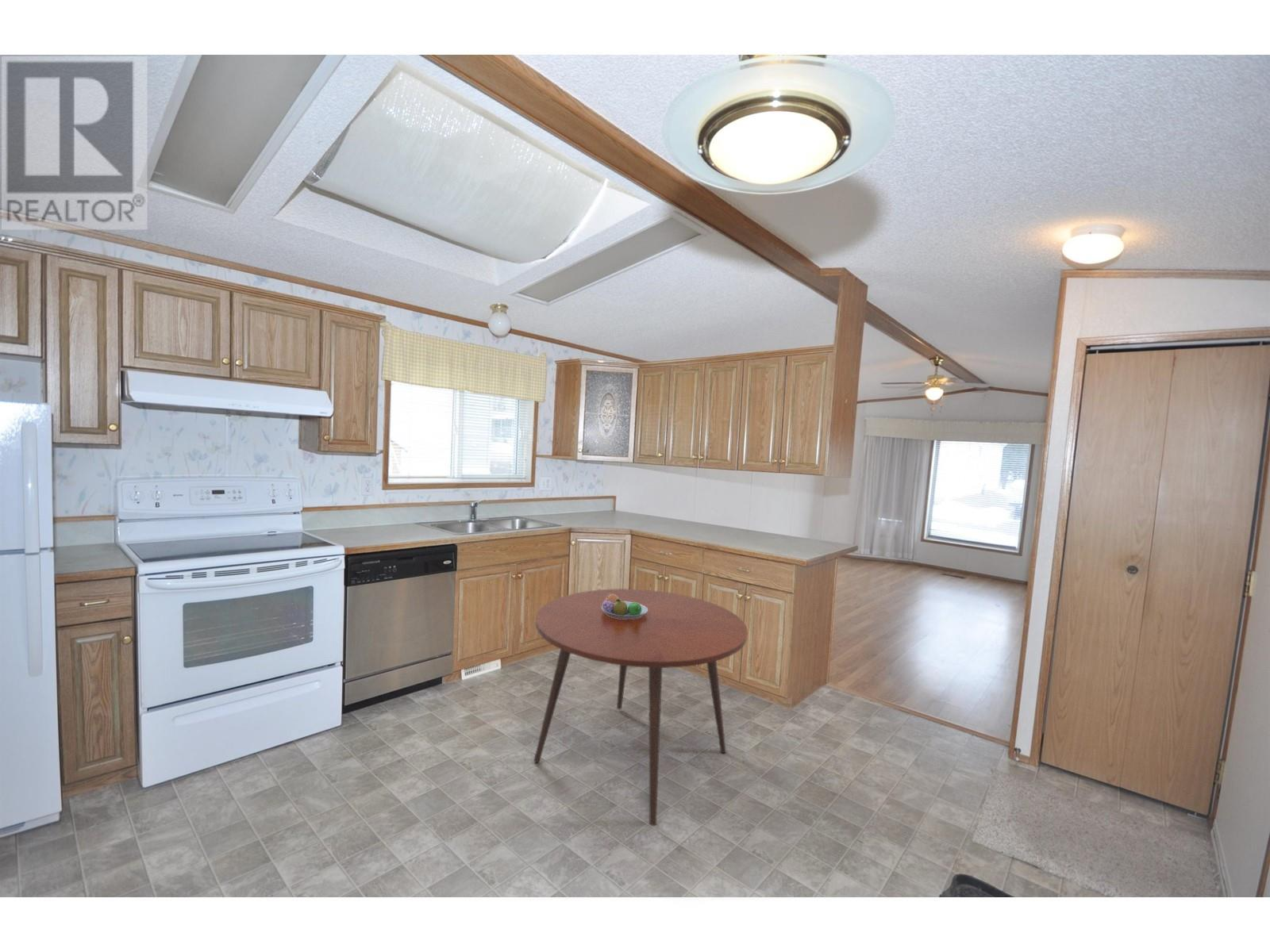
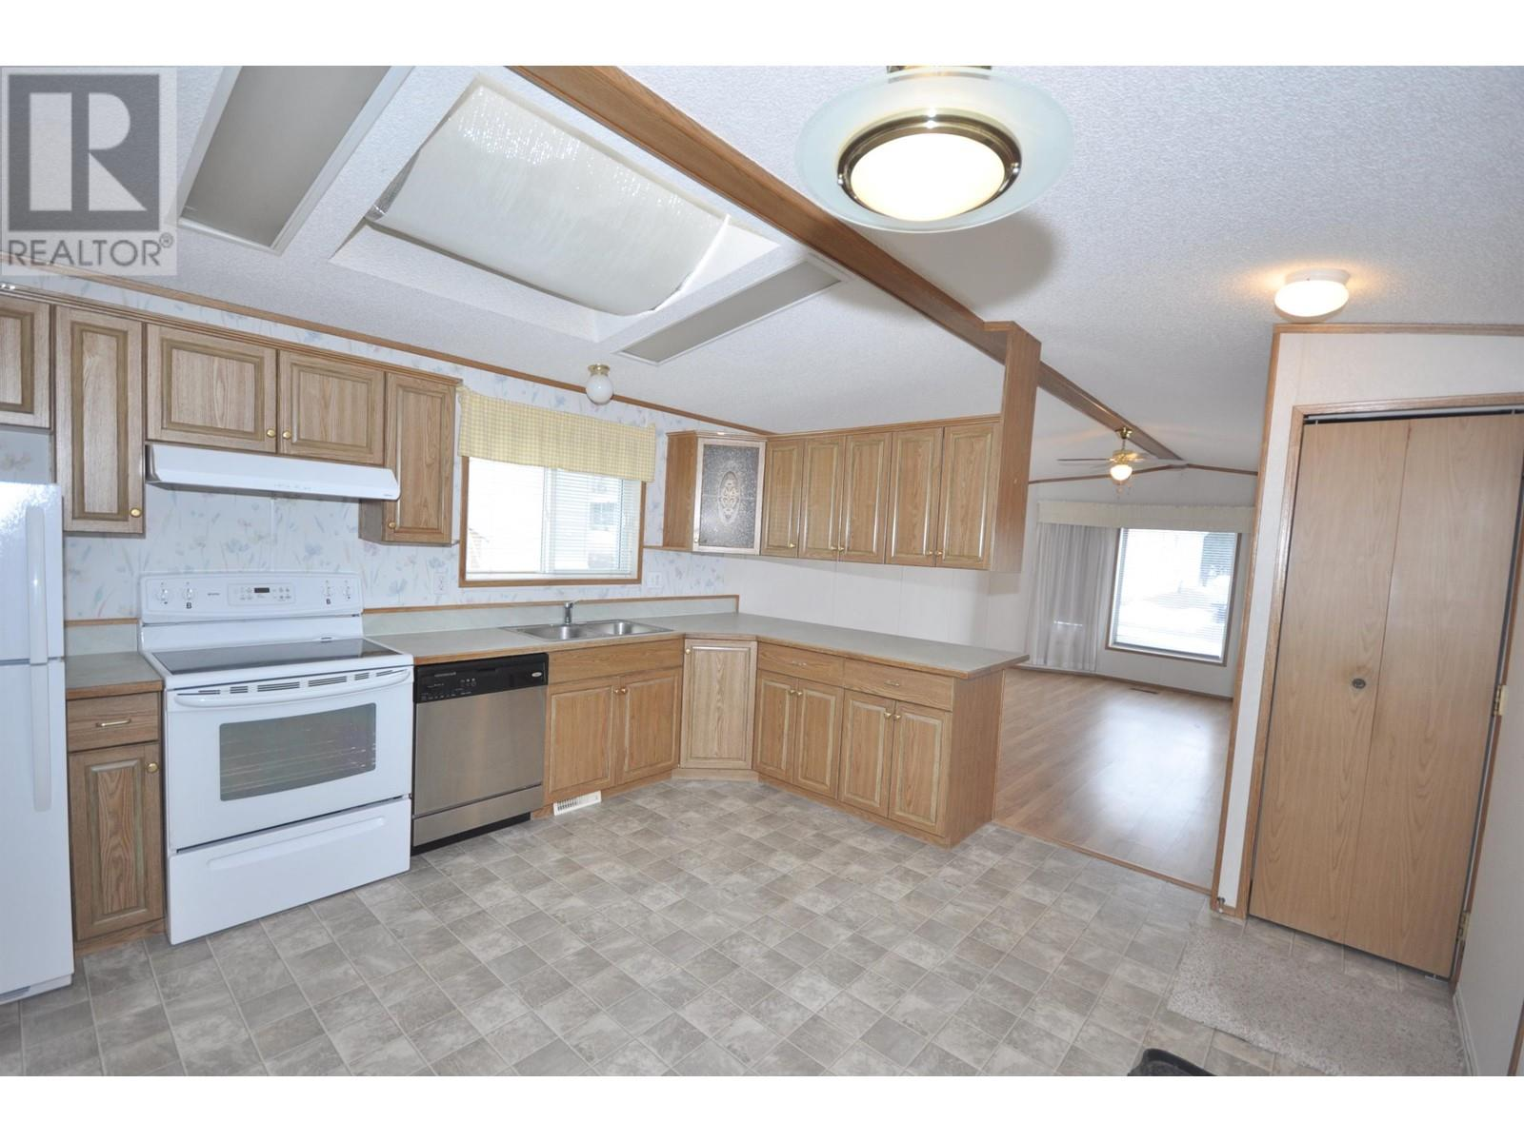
- dining table (648, 685)
- fruit bowl (625, 604)
